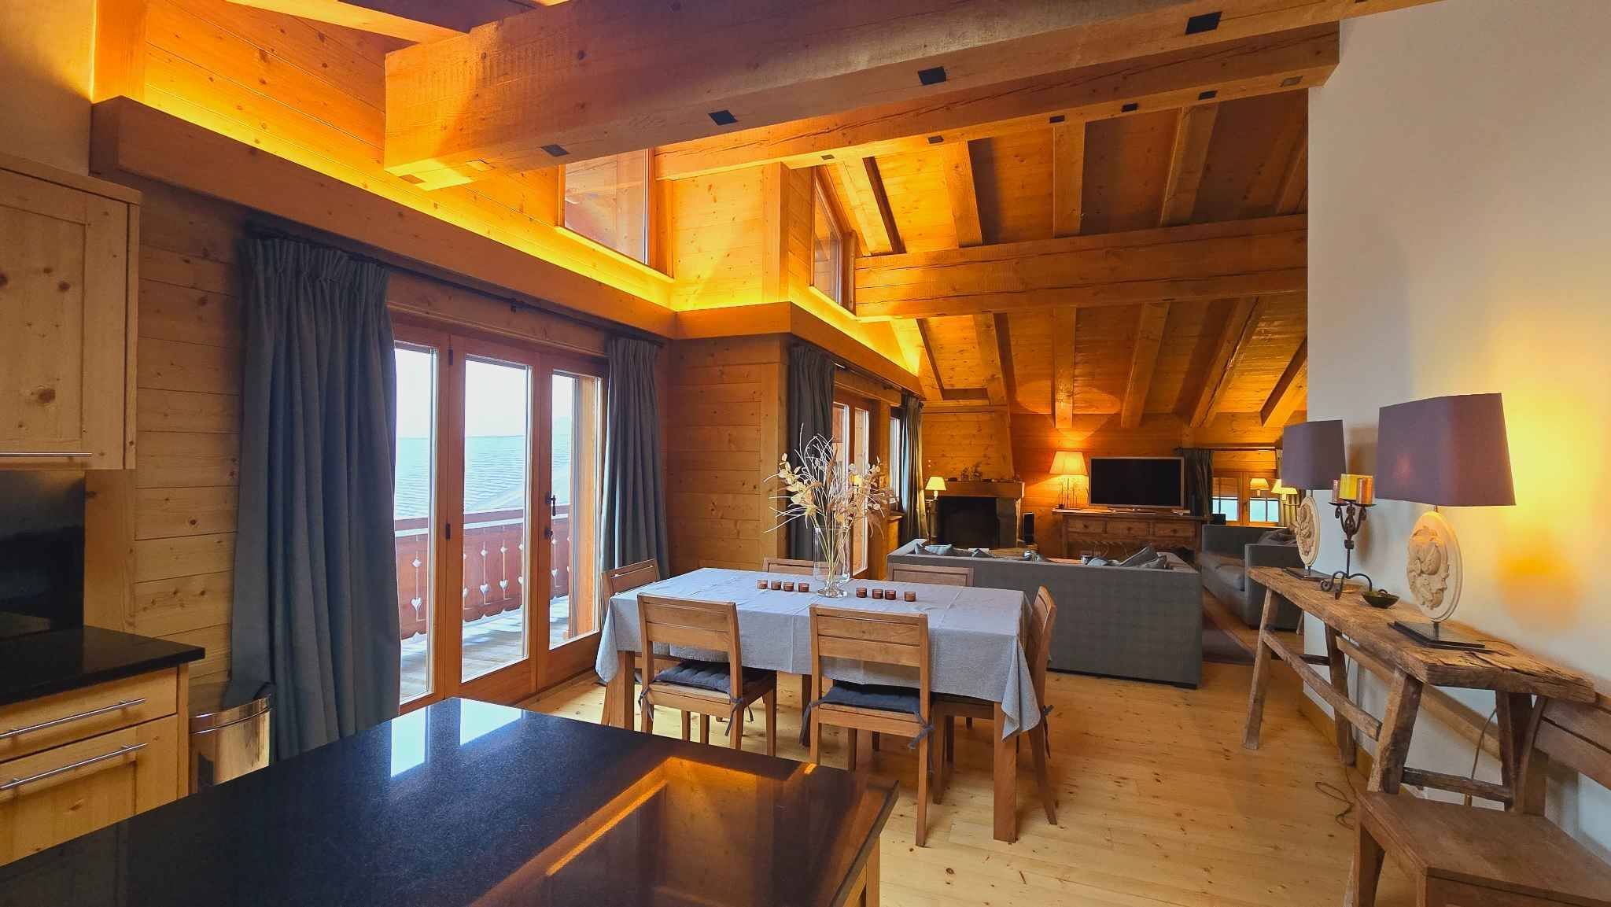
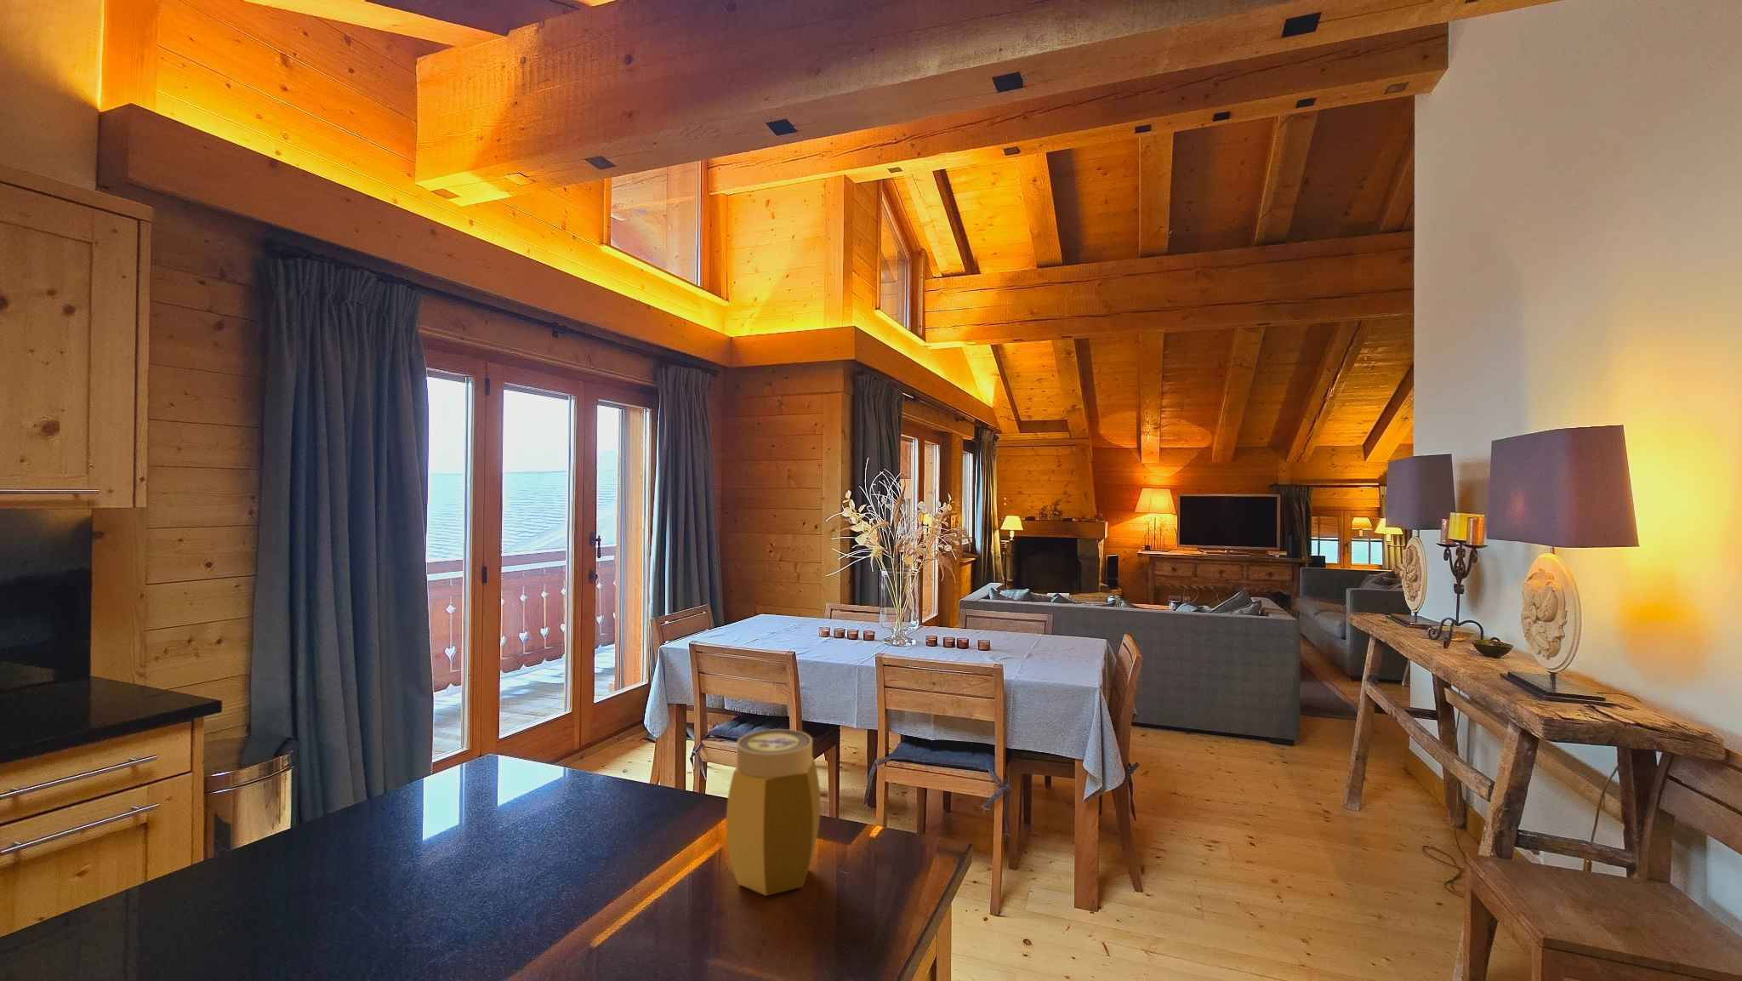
+ jar (774, 808)
